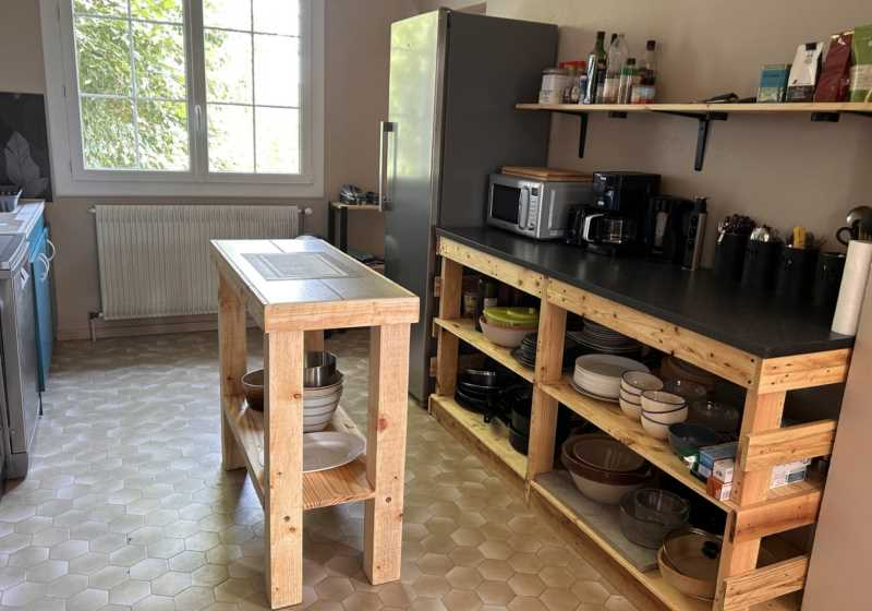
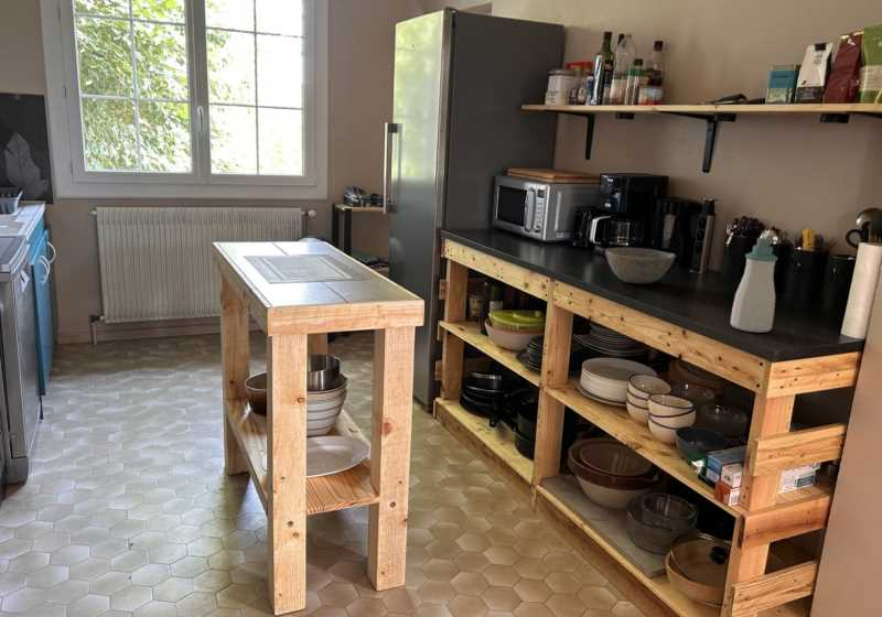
+ soap bottle (756, 283)
+ bowl (638, 267)
